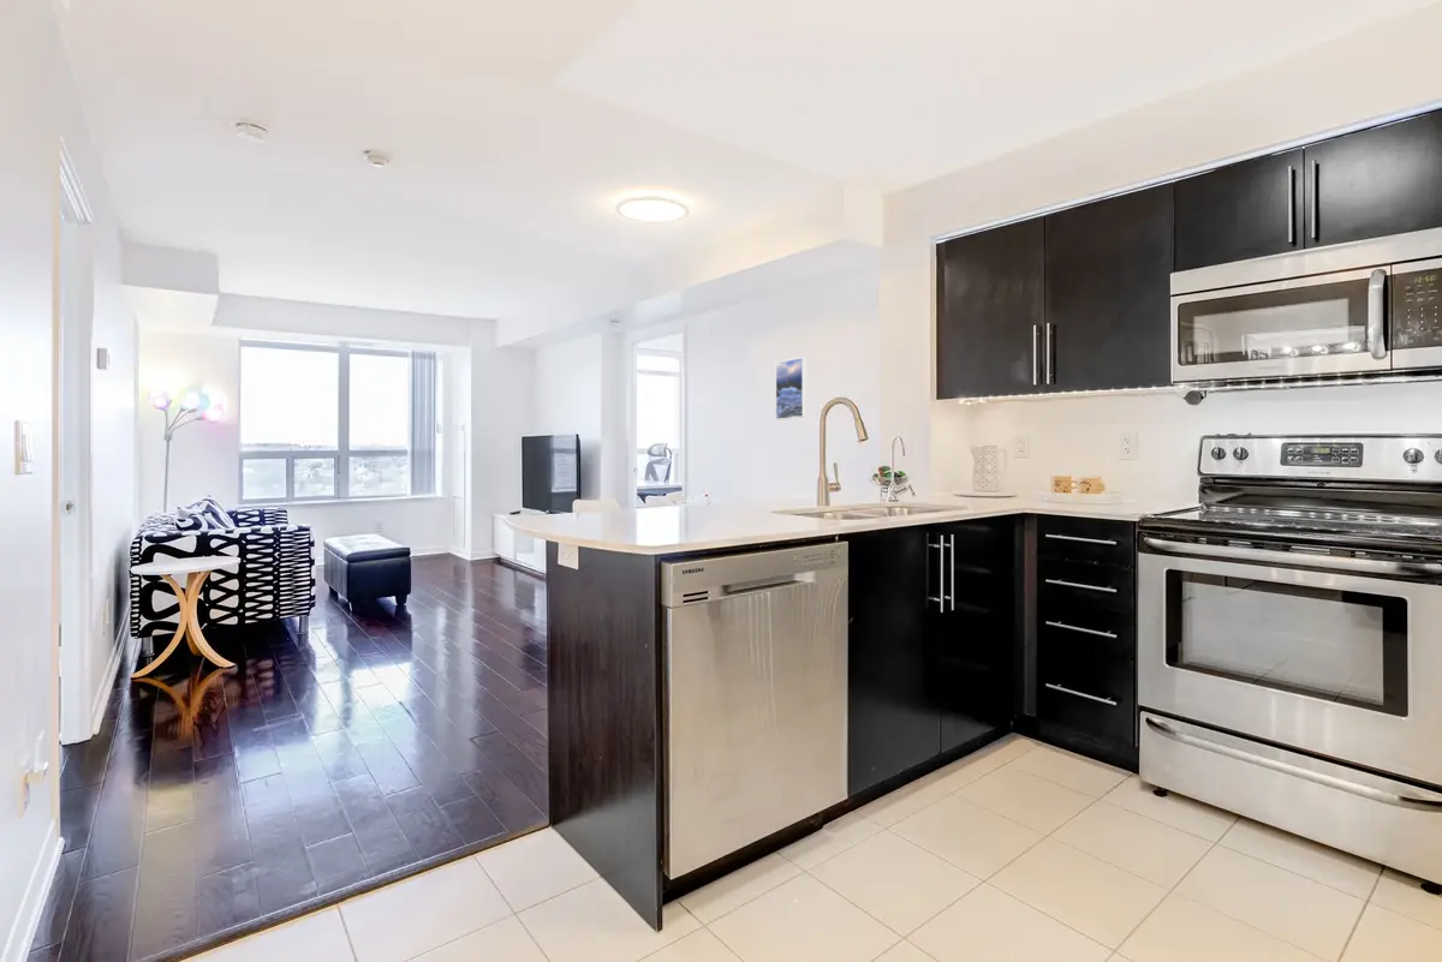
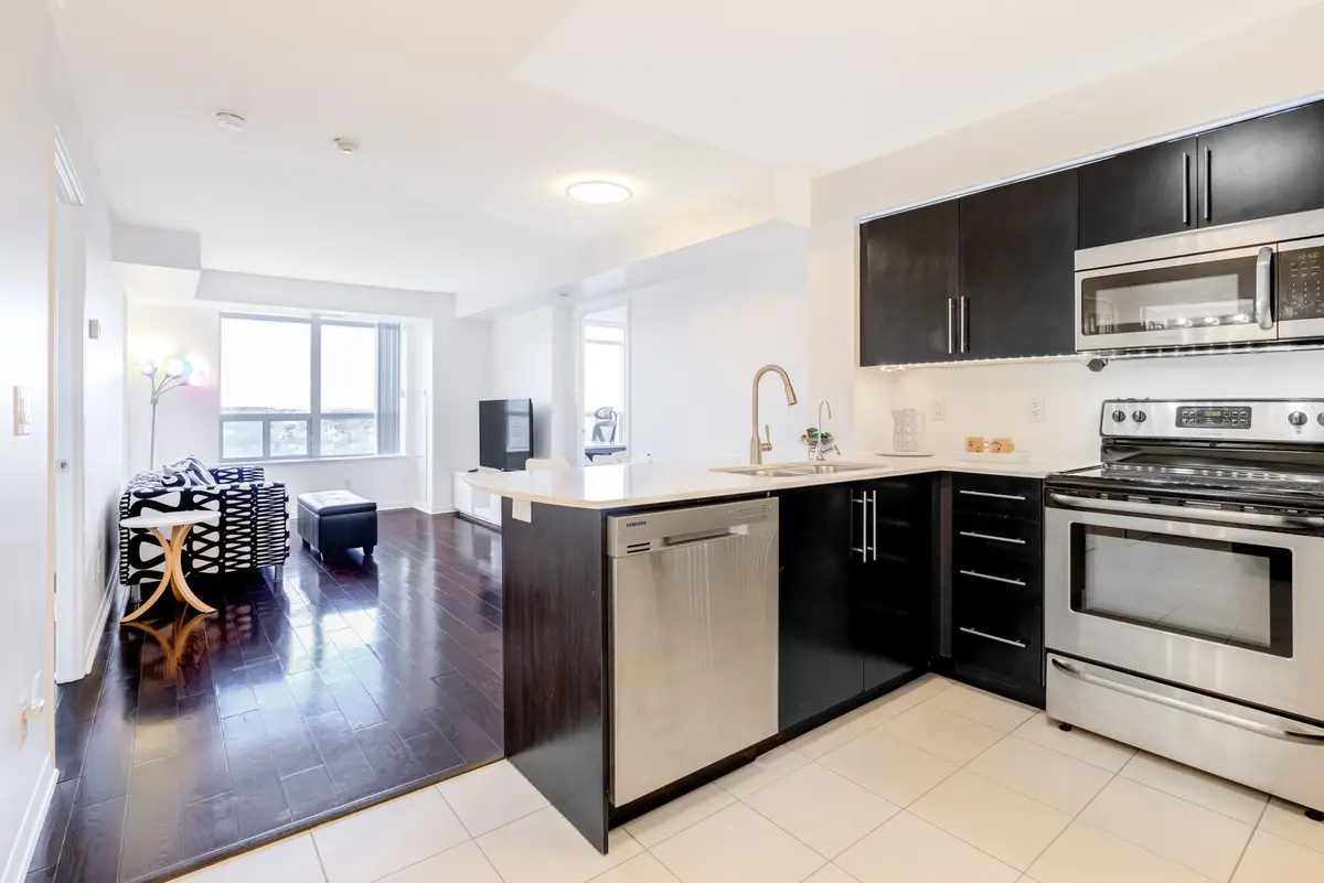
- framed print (789, 389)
